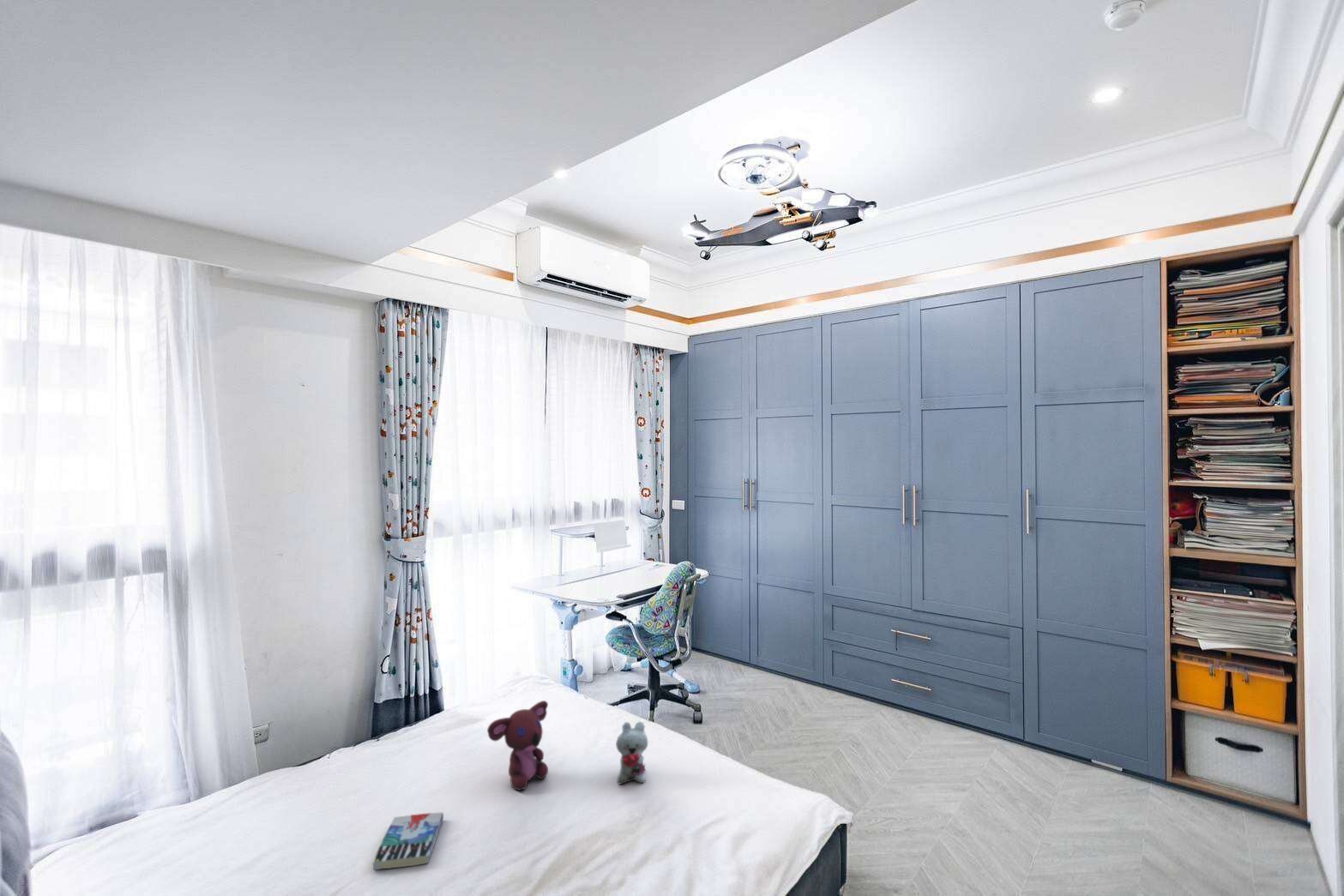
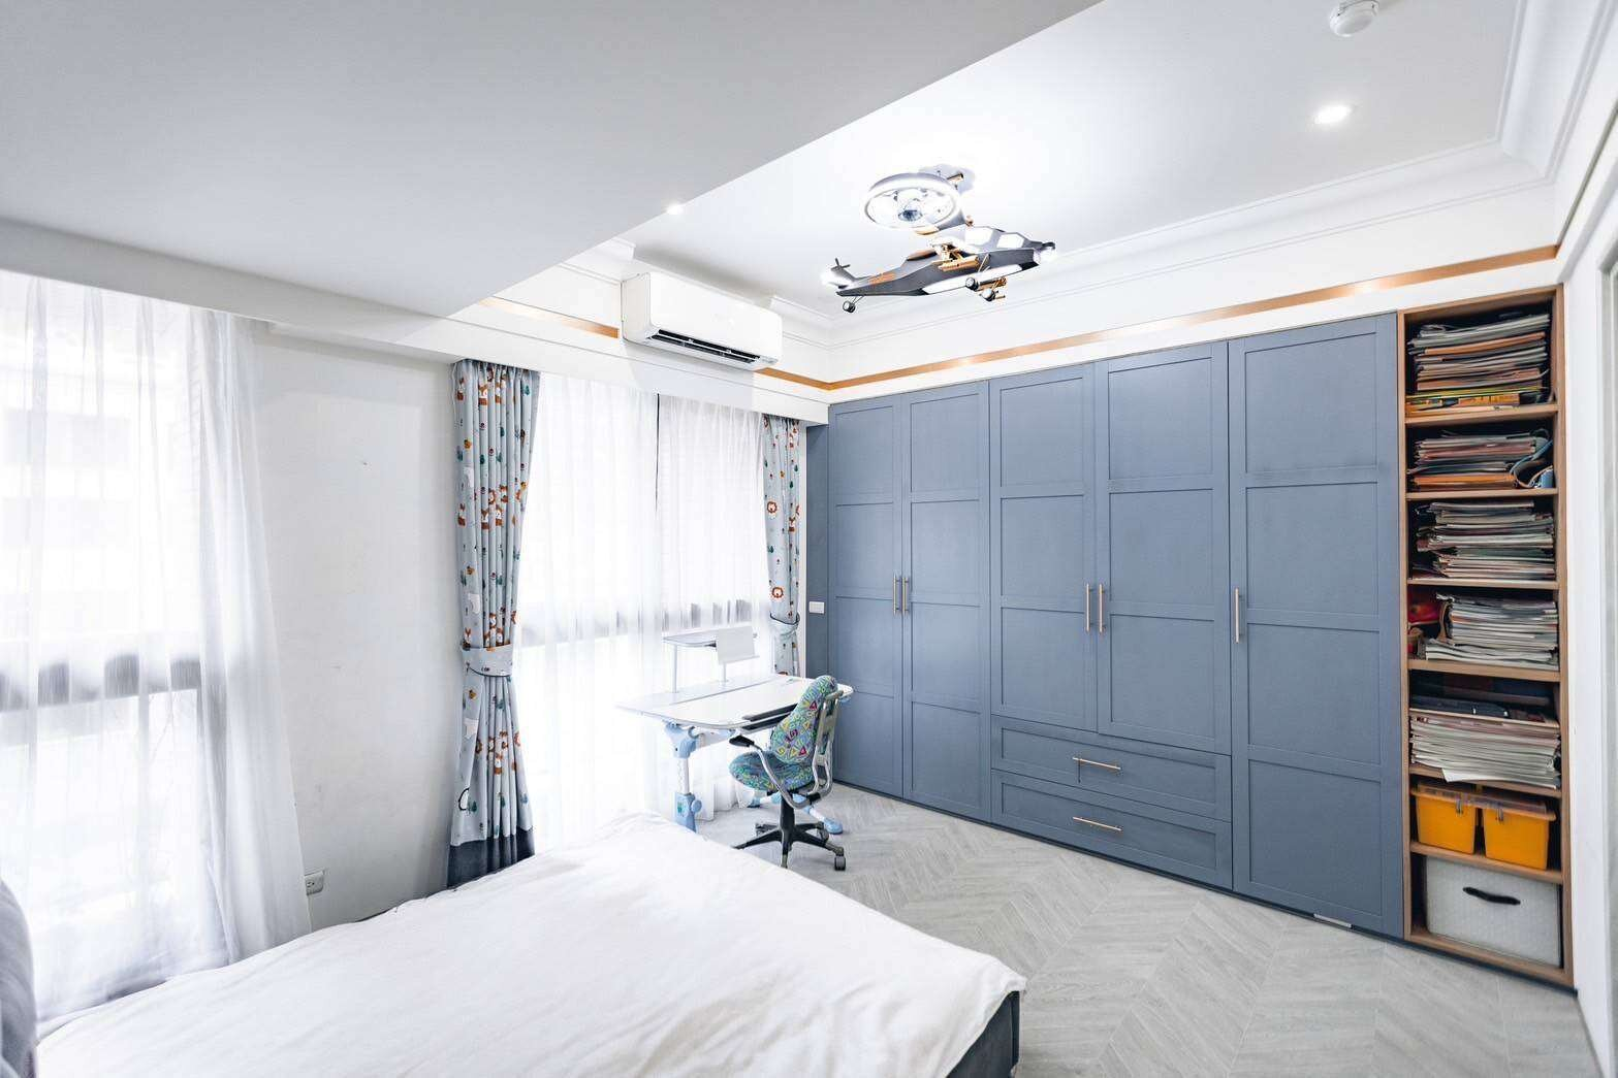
- plush toy (631, 749)
- book (410, 838)
- teddy bear (525, 746)
